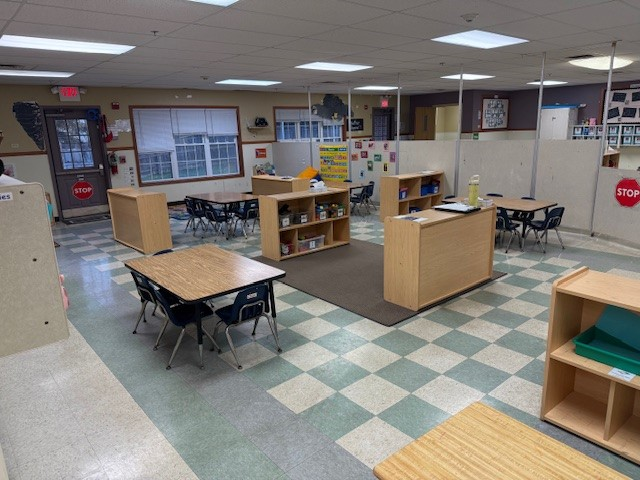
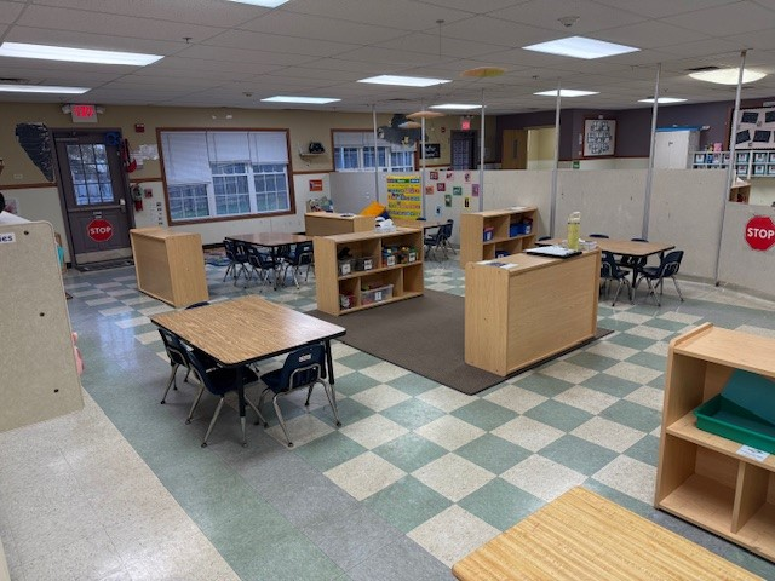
+ ceiling mobile (453, 91)
